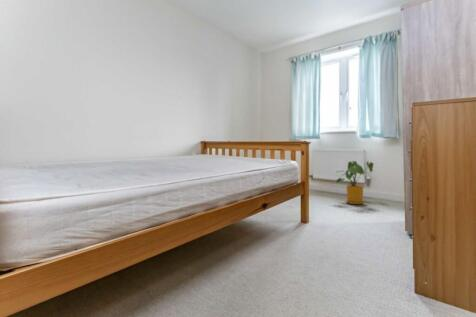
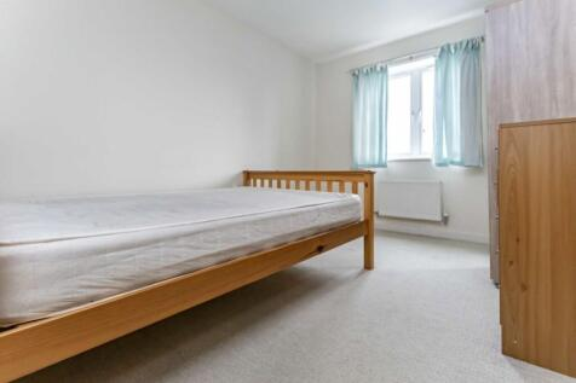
- house plant (353, 182)
